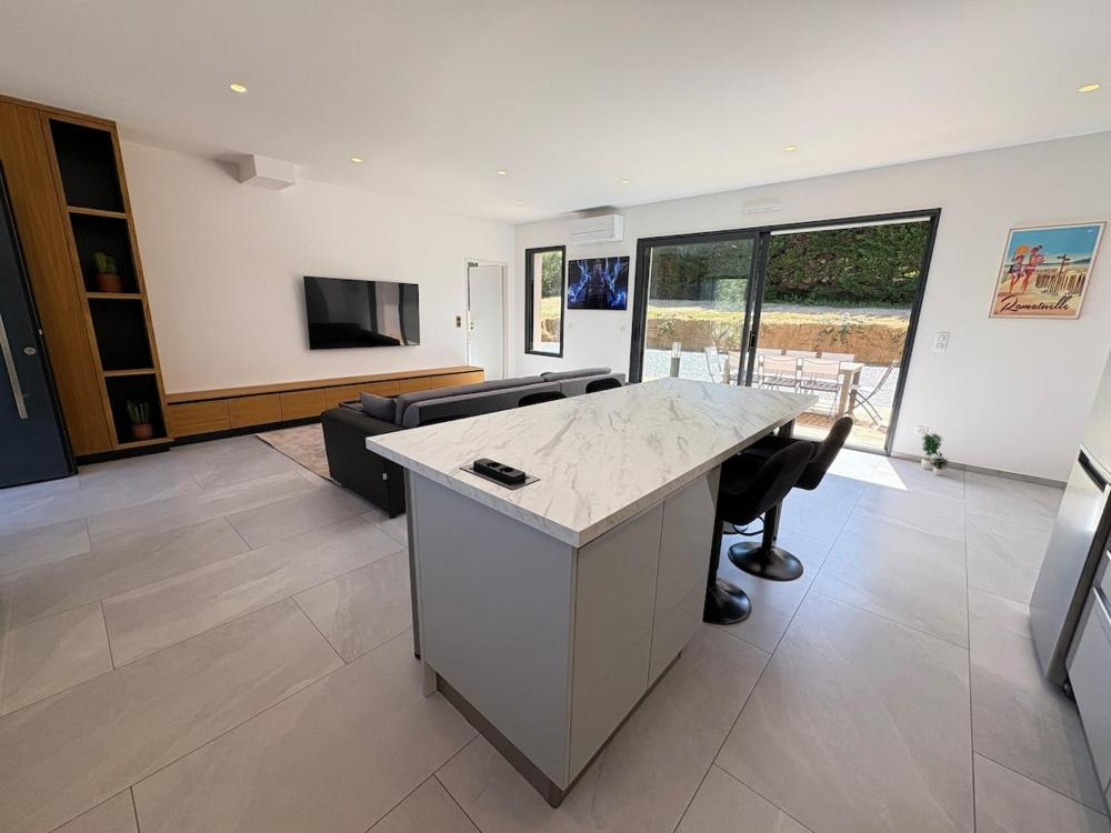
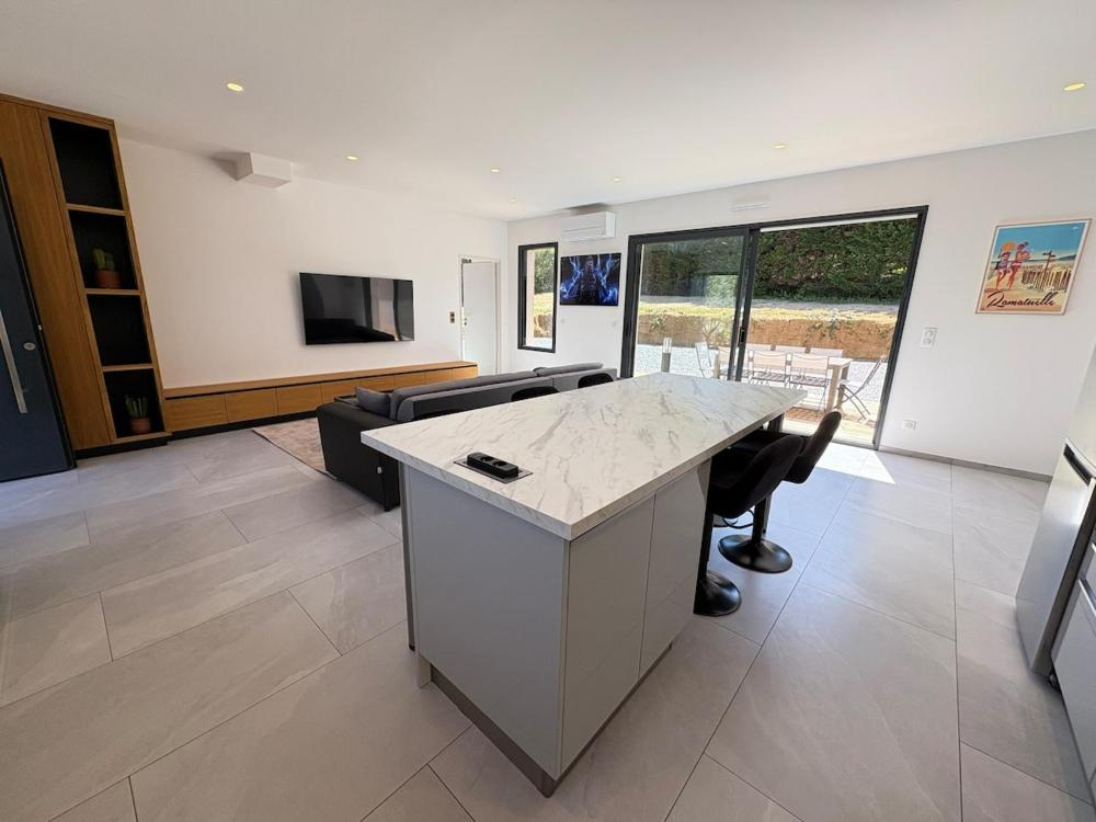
- potted plant (934, 452)
